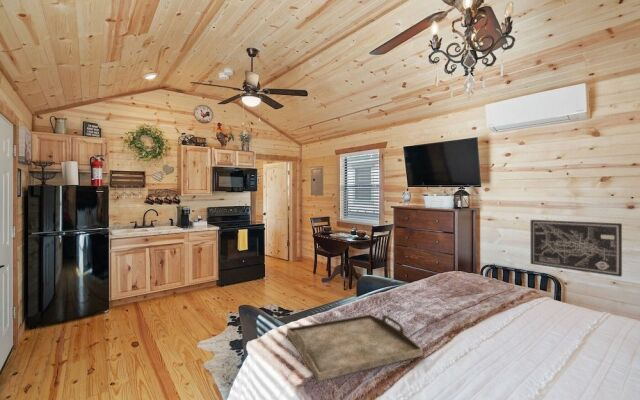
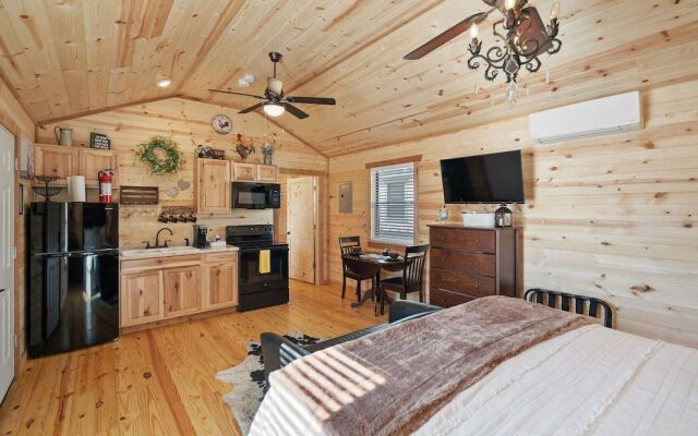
- wall art (572, 245)
- serving tray (349, 335)
